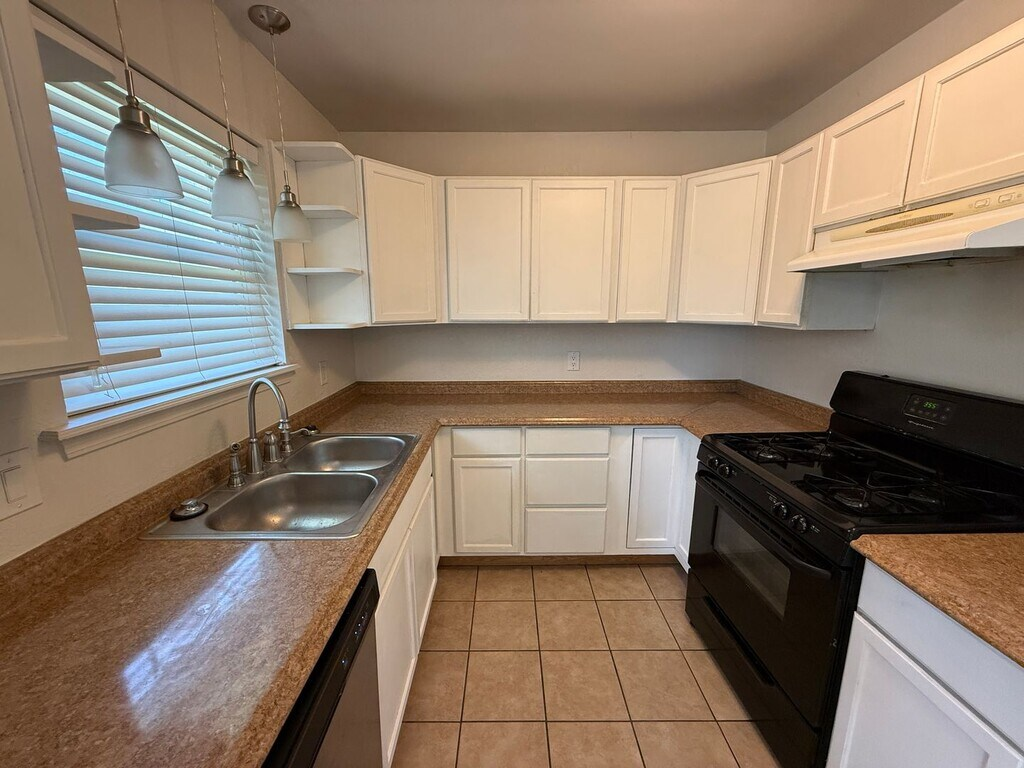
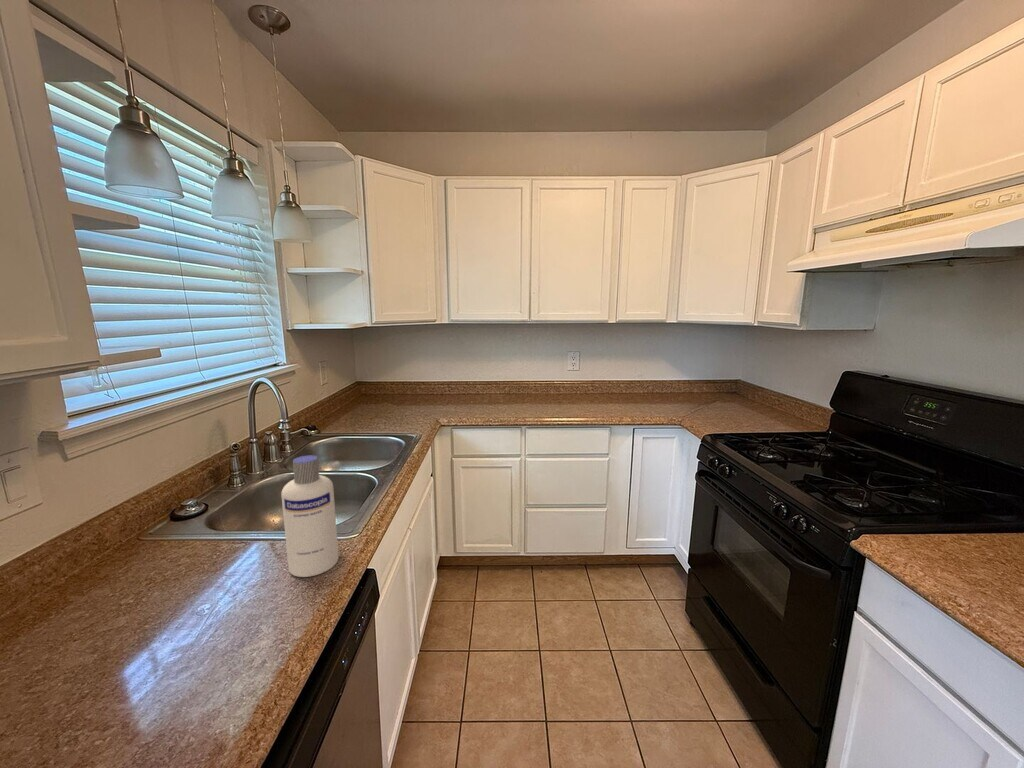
+ screw cap bottle (309, 512)
